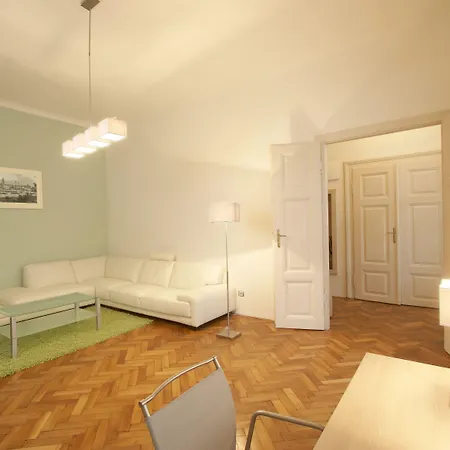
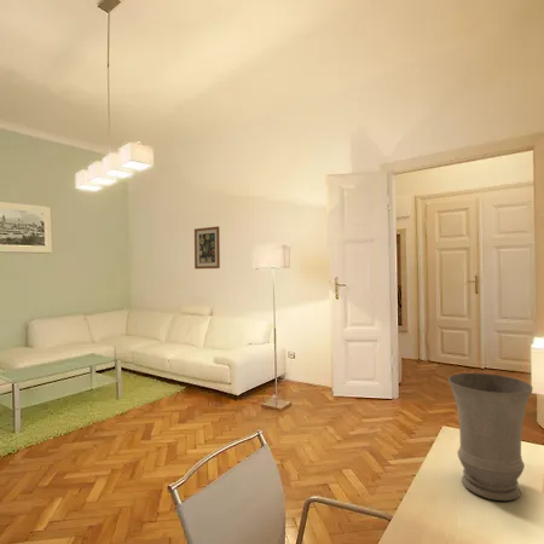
+ wall art (207, 248)
+ vase (488, 434)
